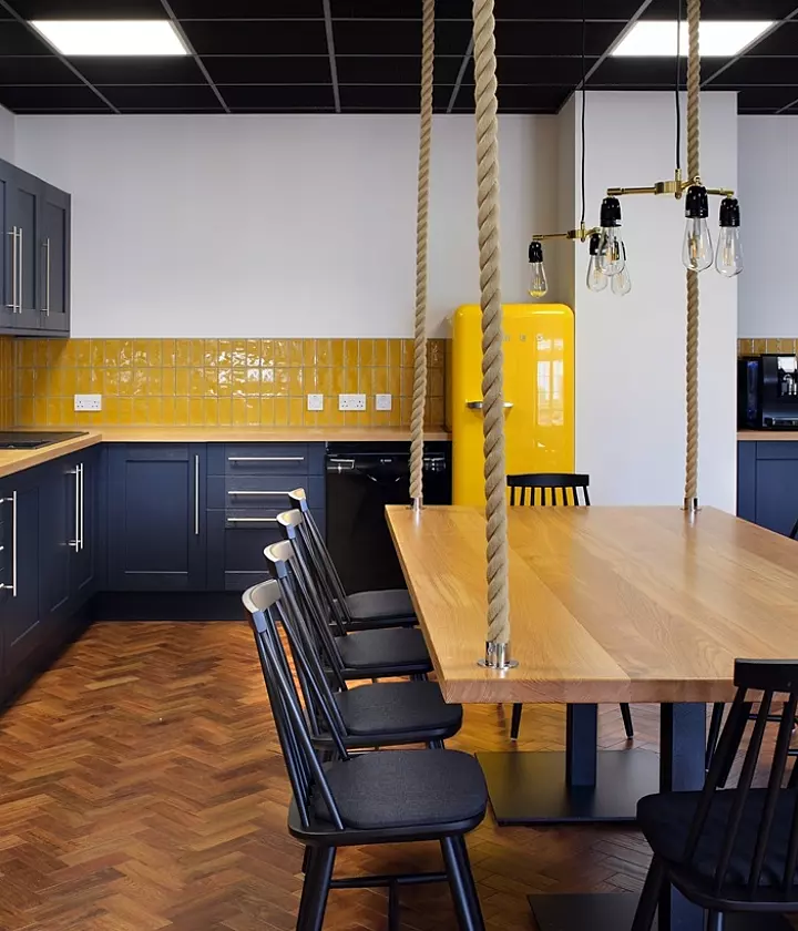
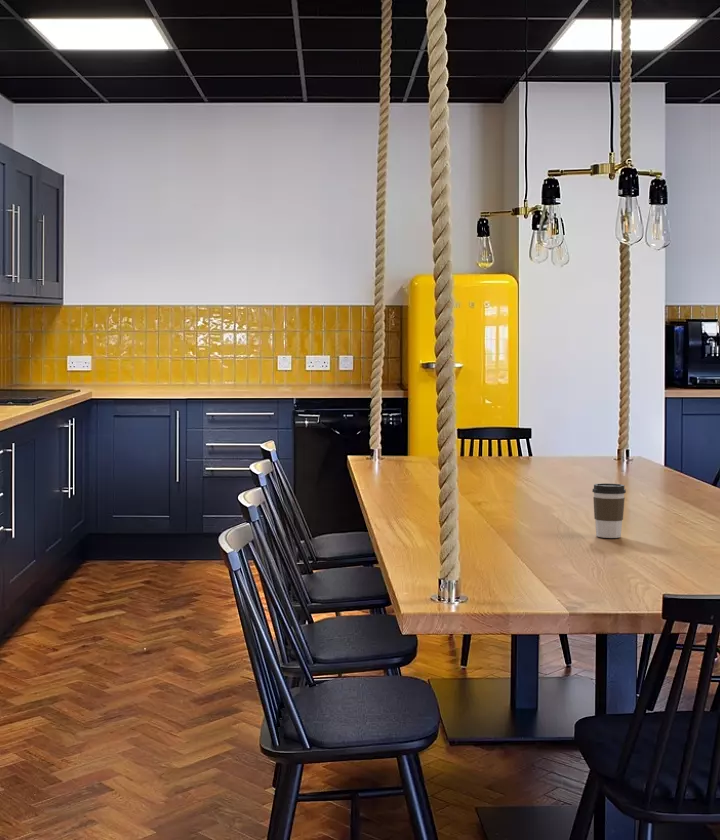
+ coffee cup (608, 510)
